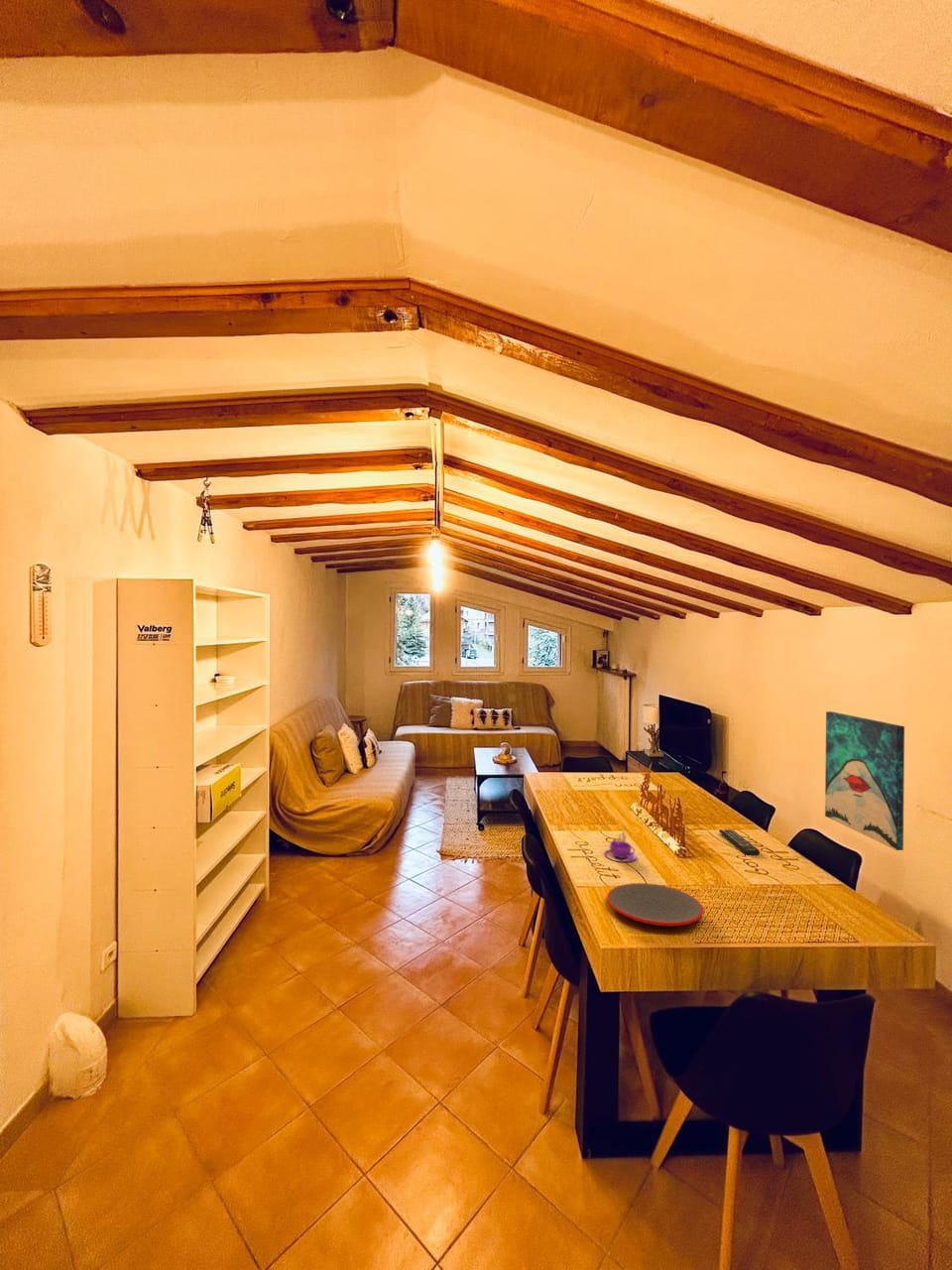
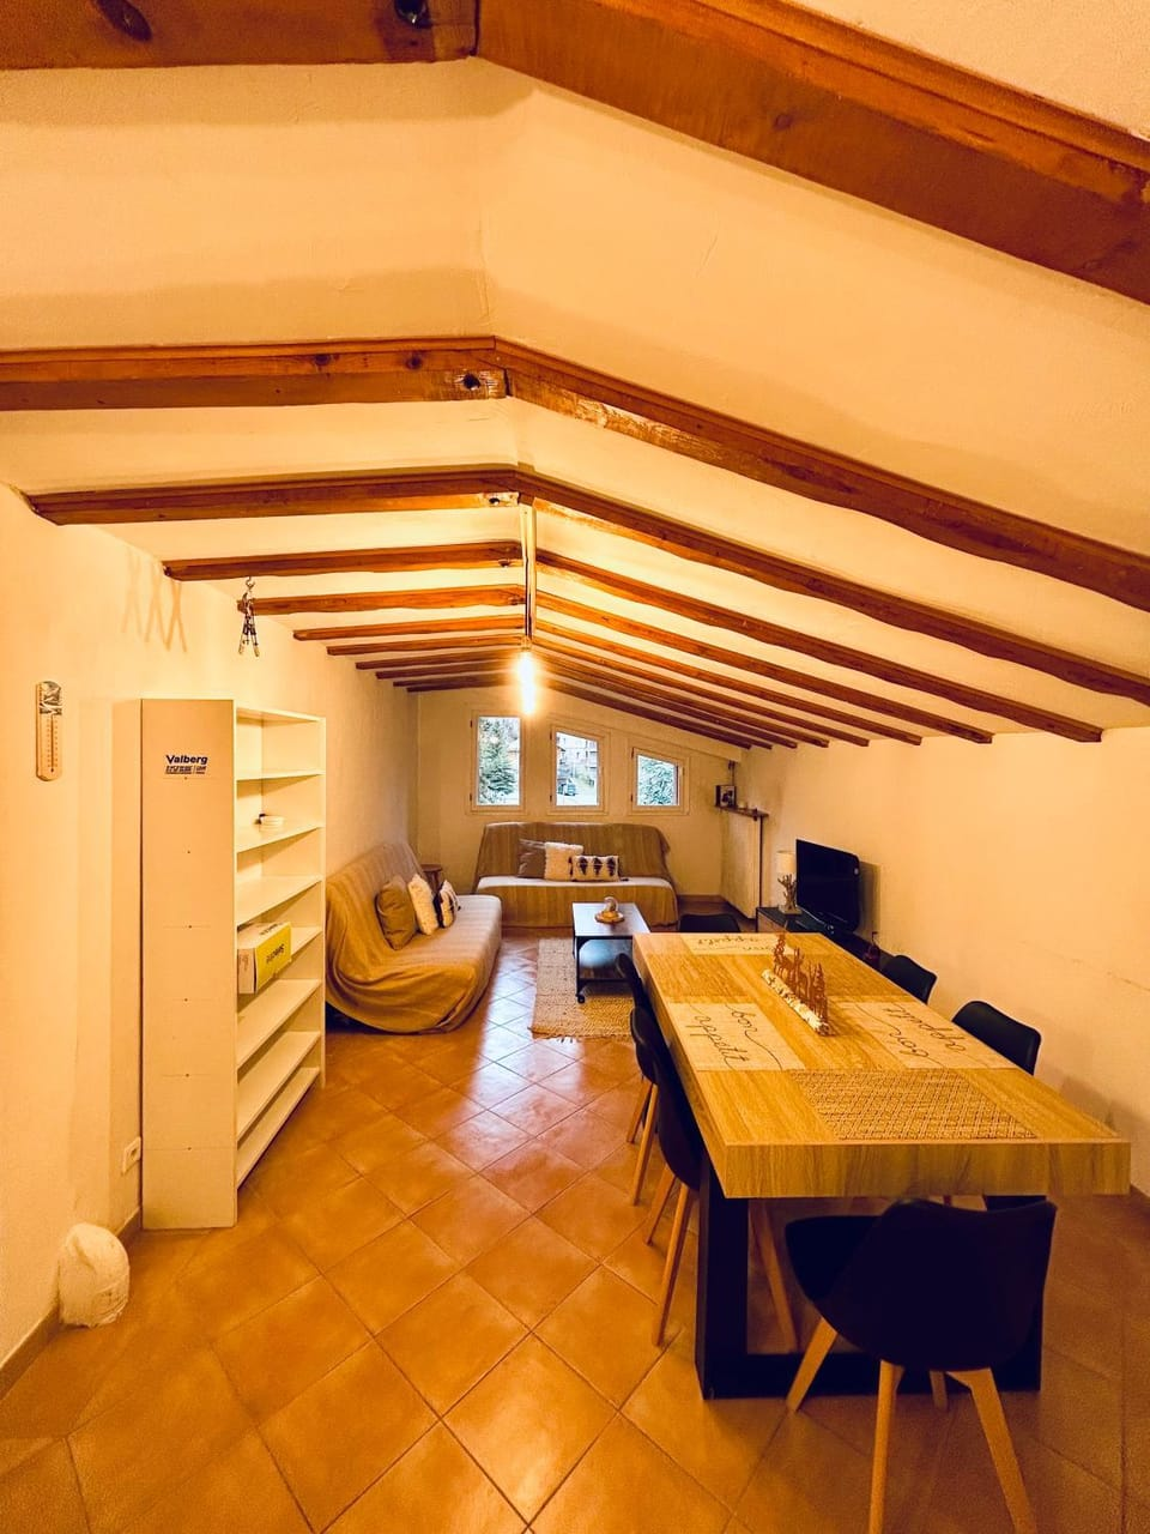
- plate (654, 904)
- remote control (738, 841)
- coffee cup (620, 842)
- wall art (861, 775)
